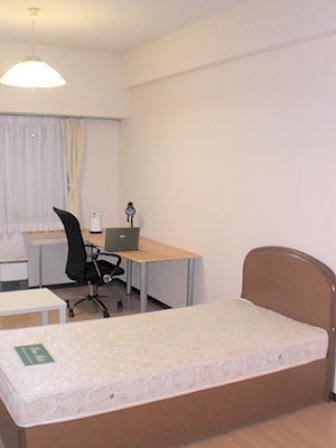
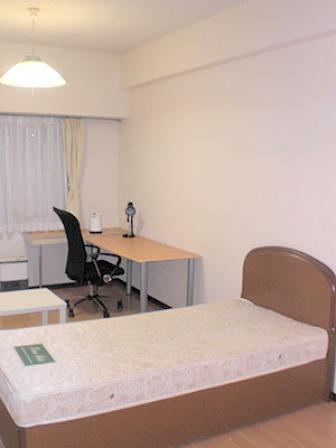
- laptop (117, 237)
